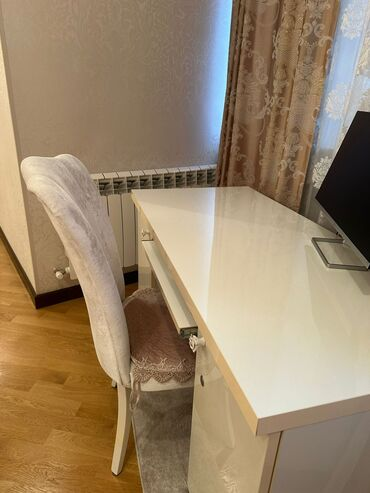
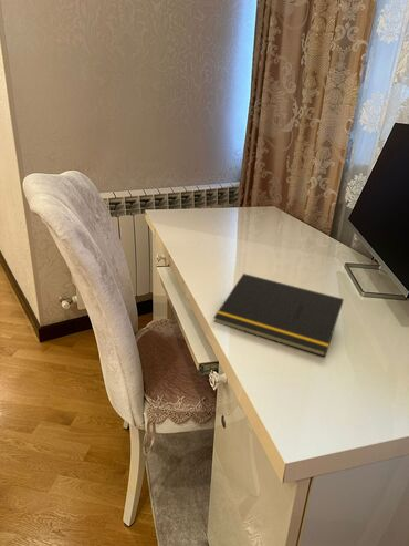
+ notepad (279, 310)
